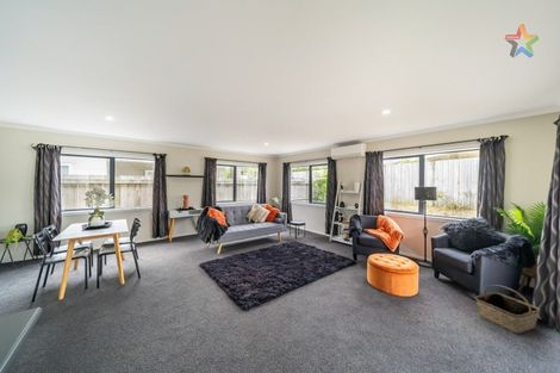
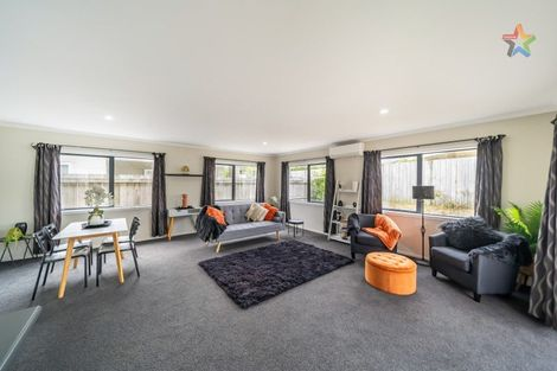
- basket (505, 304)
